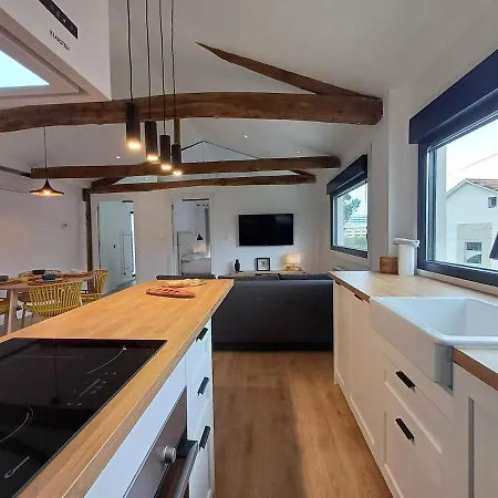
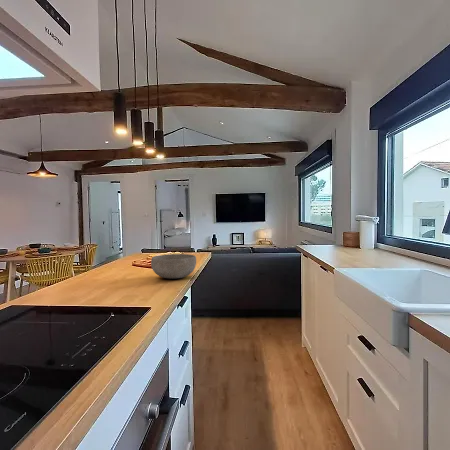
+ bowl (174, 266)
